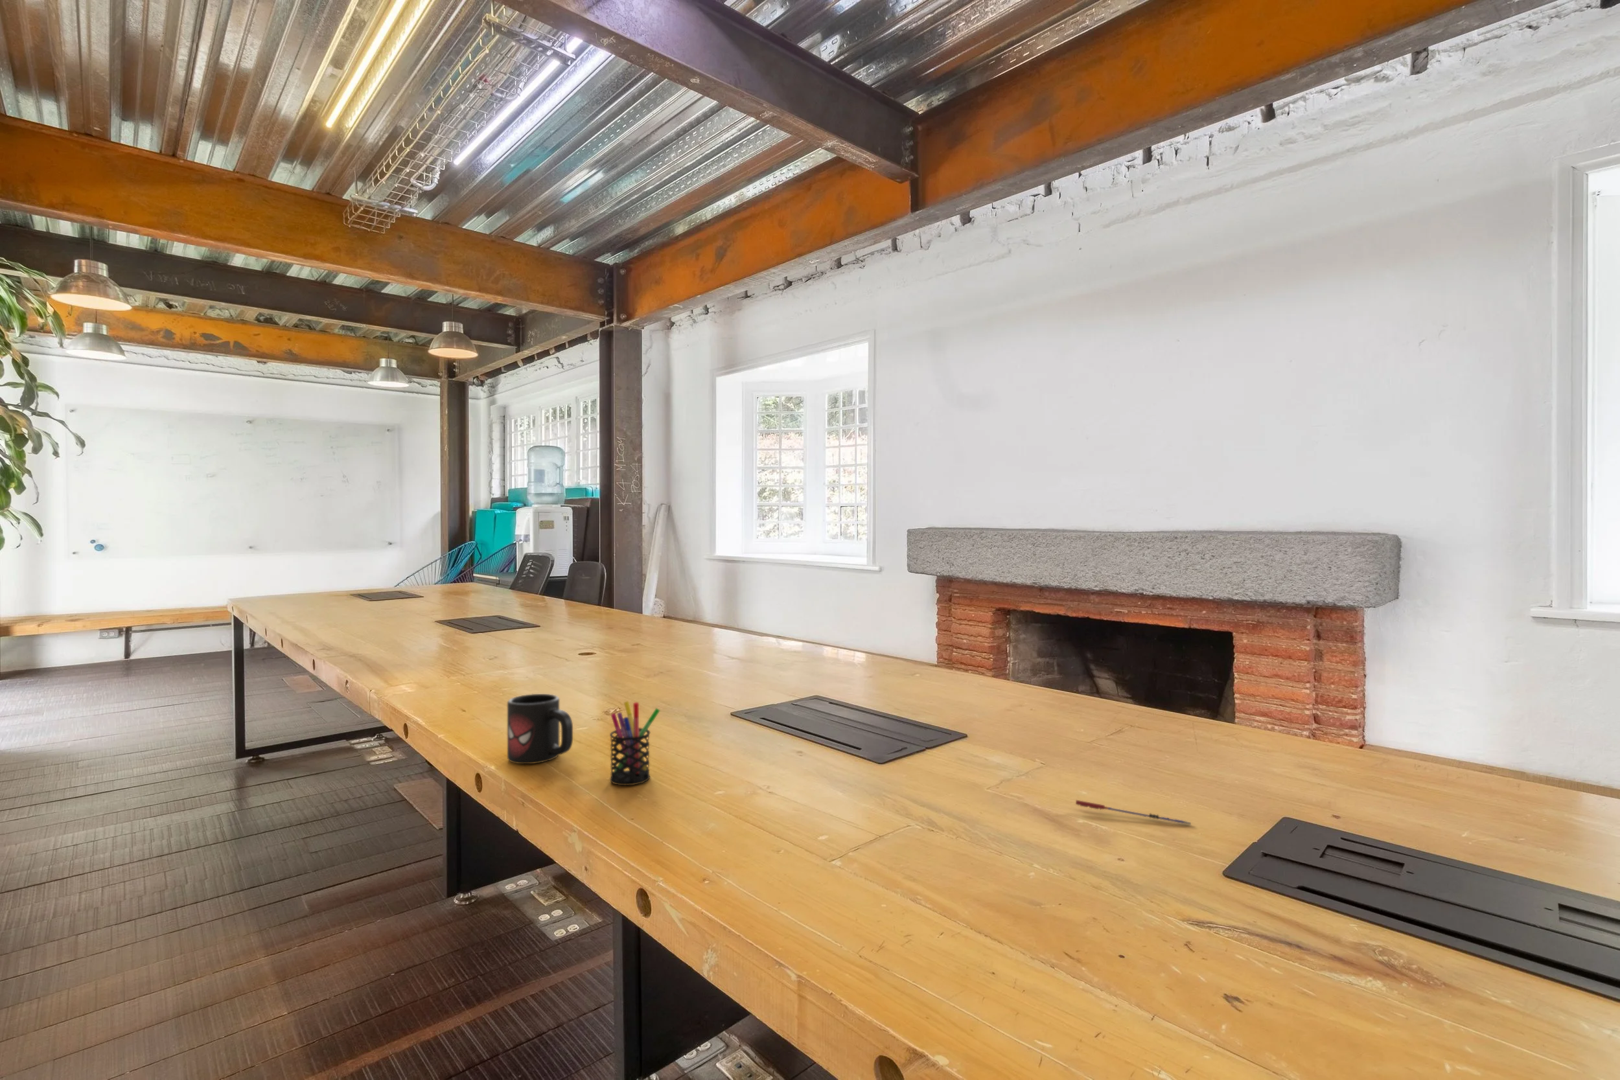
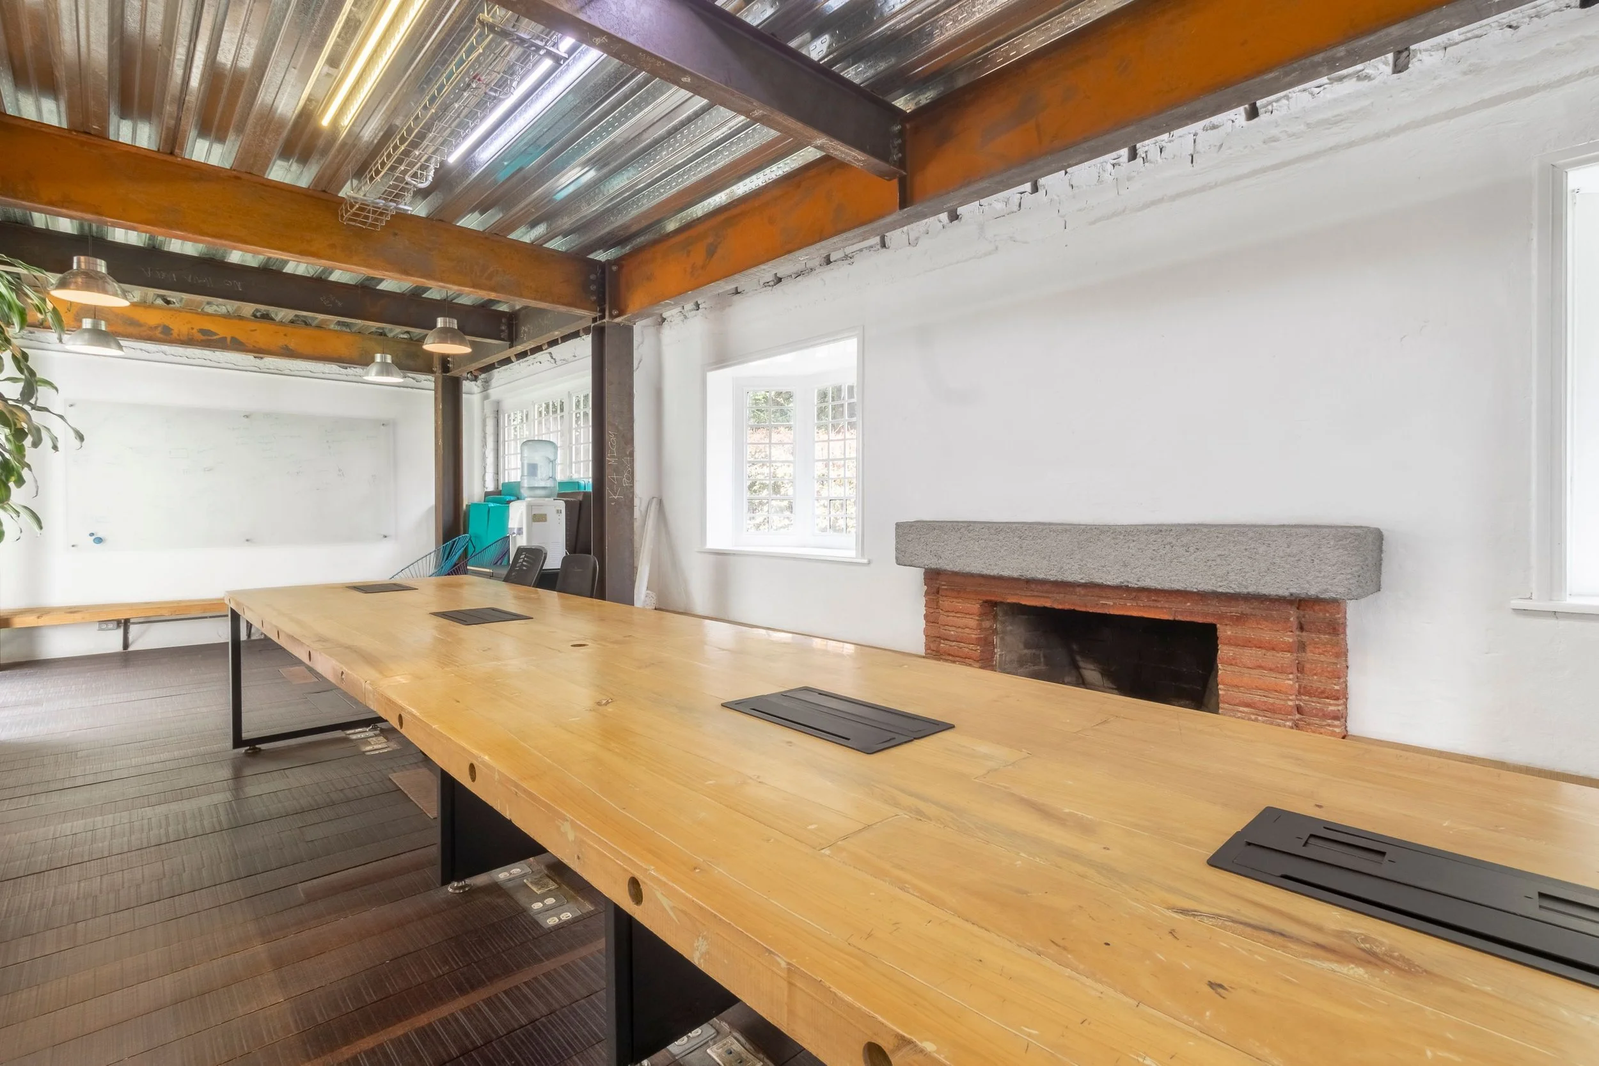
- mug (541, 729)
- pen (1132, 811)
- pen holder (635, 739)
